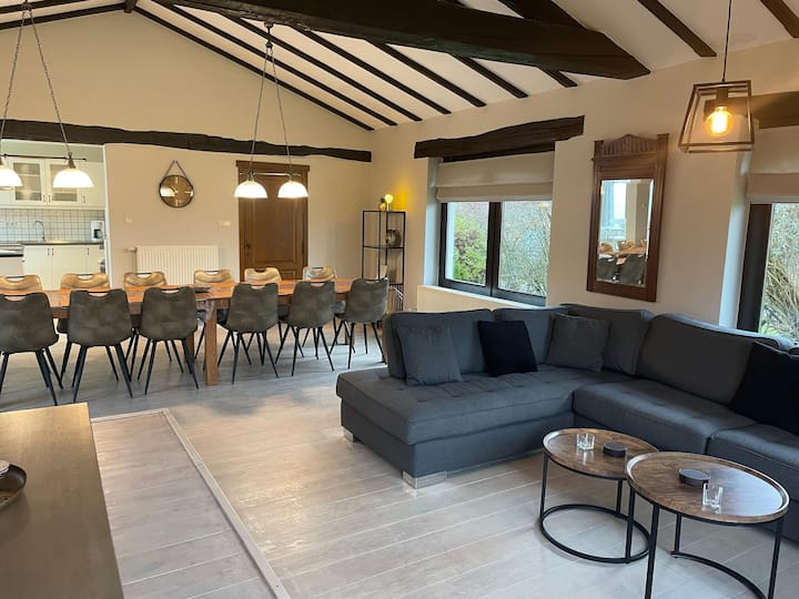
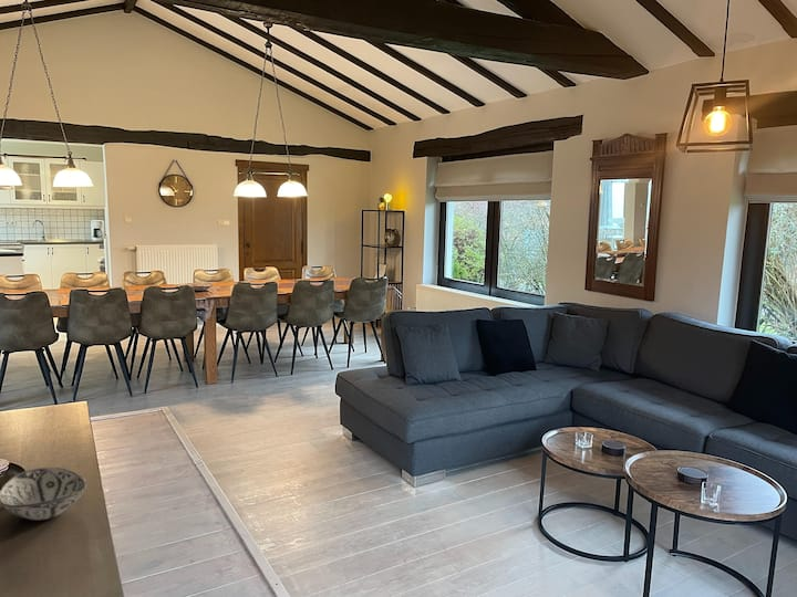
+ decorative bowl (43, 498)
